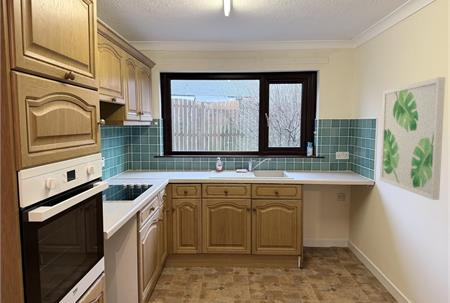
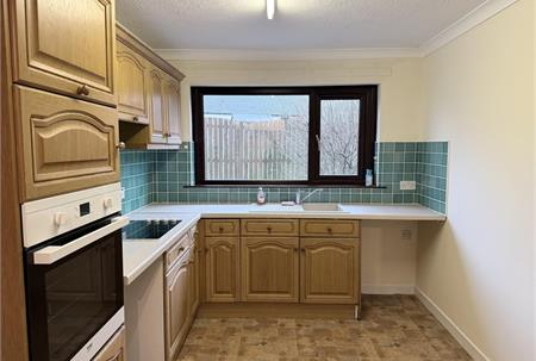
- wall art (407, 137)
